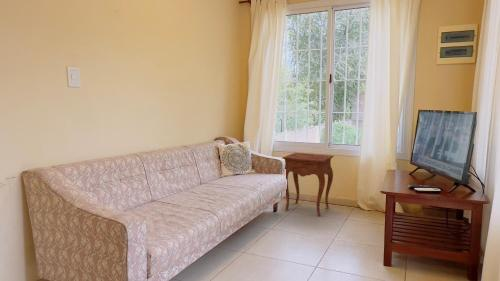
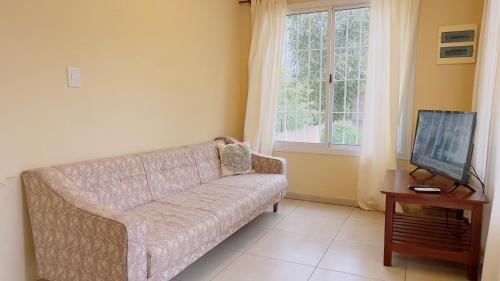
- side table (308, 175)
